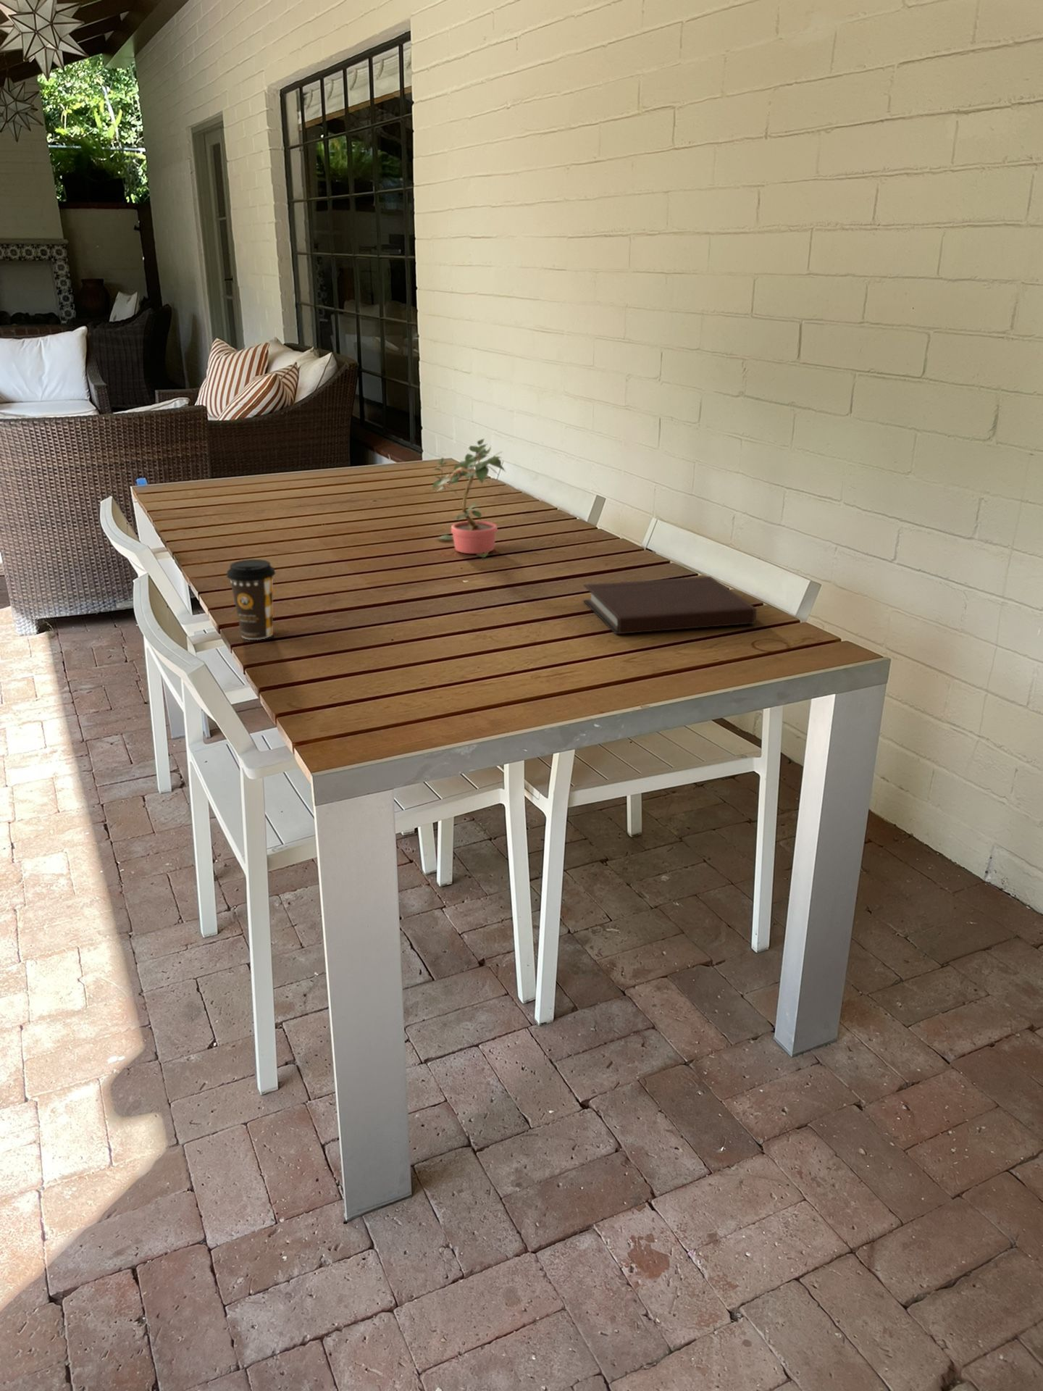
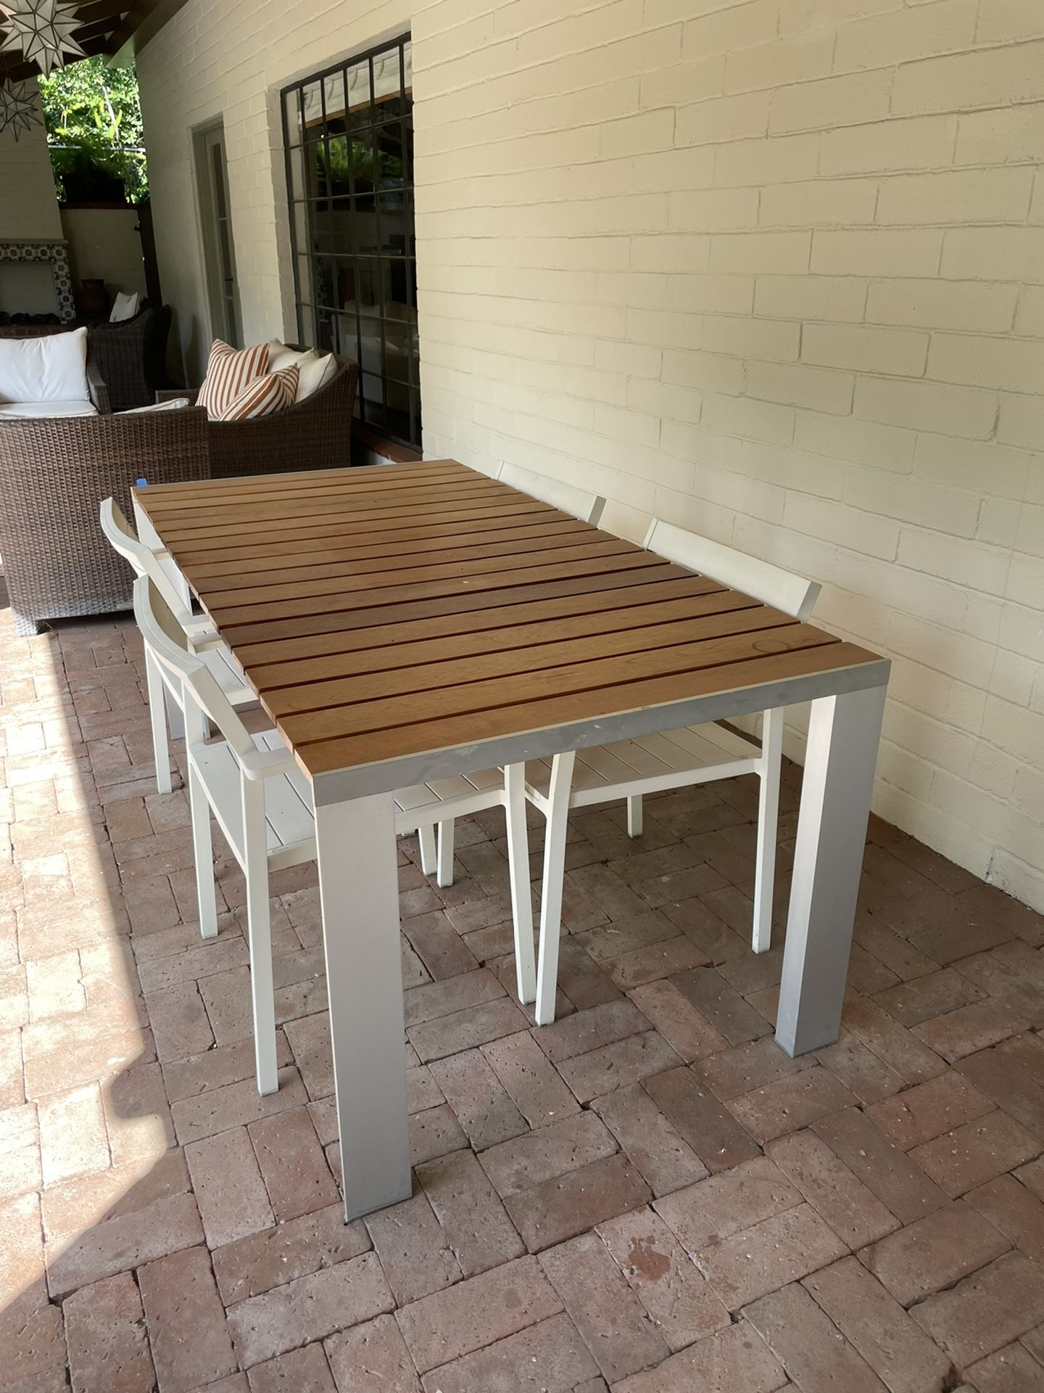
- coffee cup (253, 600)
- notebook (666, 605)
- potted plant (468, 492)
